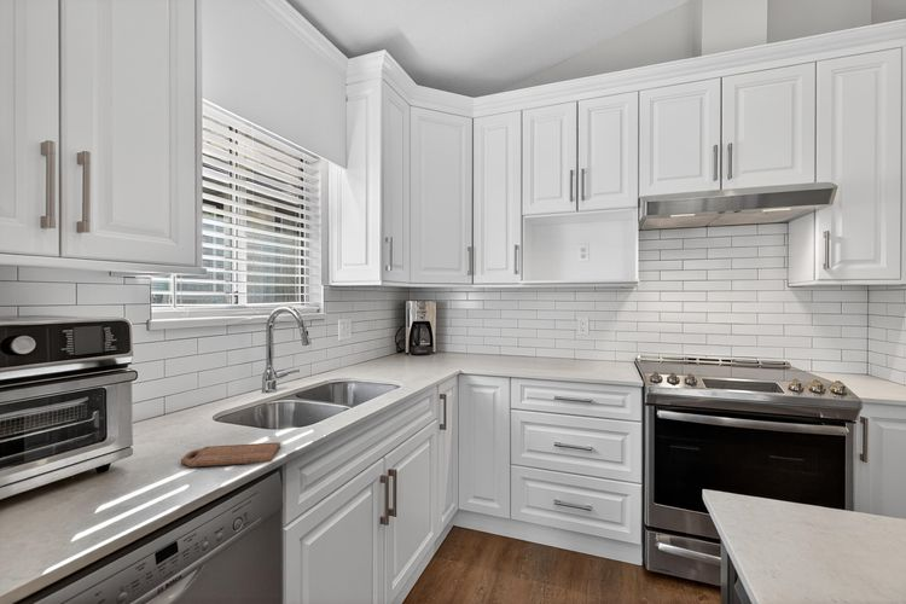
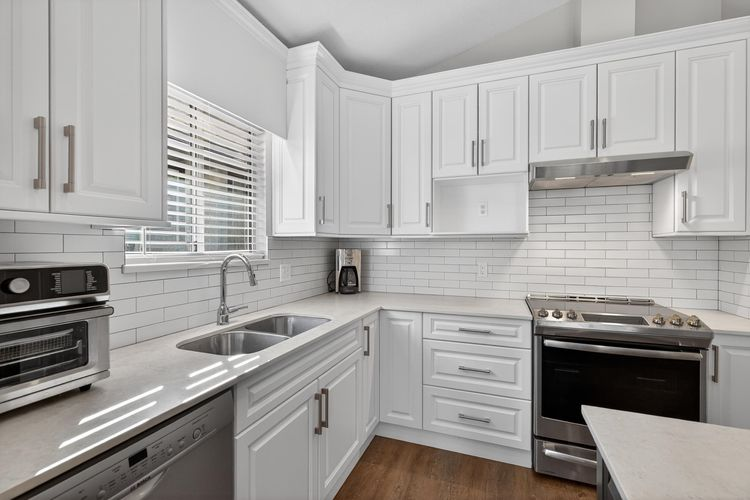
- cutting board (231, 454)
